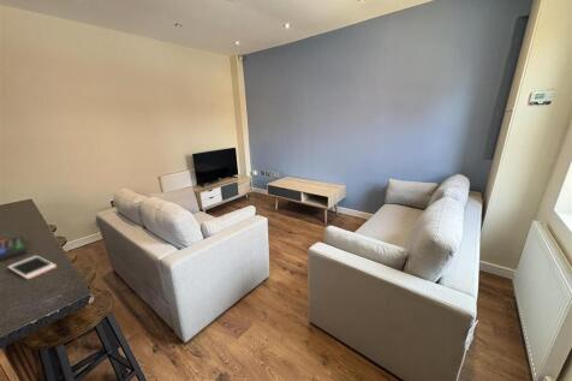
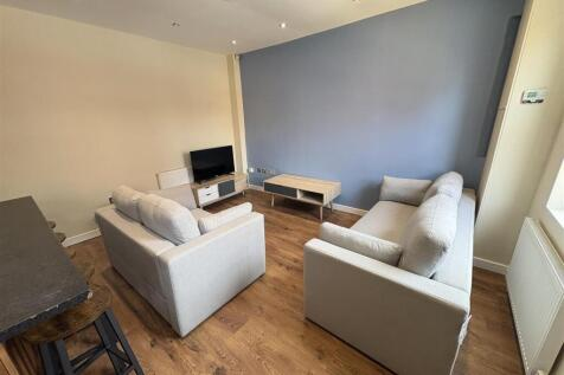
- cell phone (31, 266)
- remote control (11, 248)
